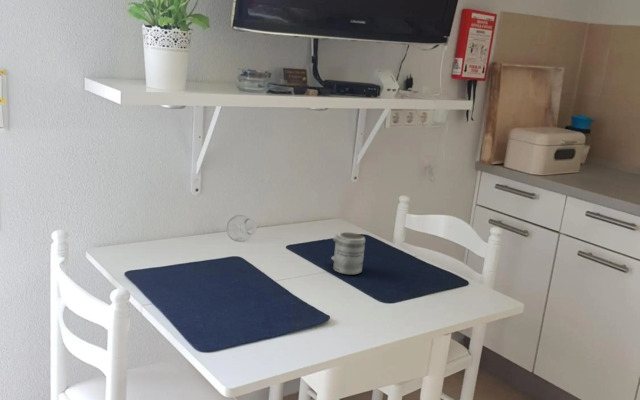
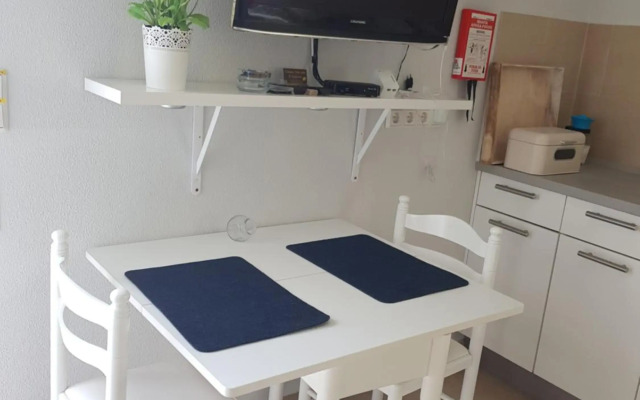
- mug (347, 249)
